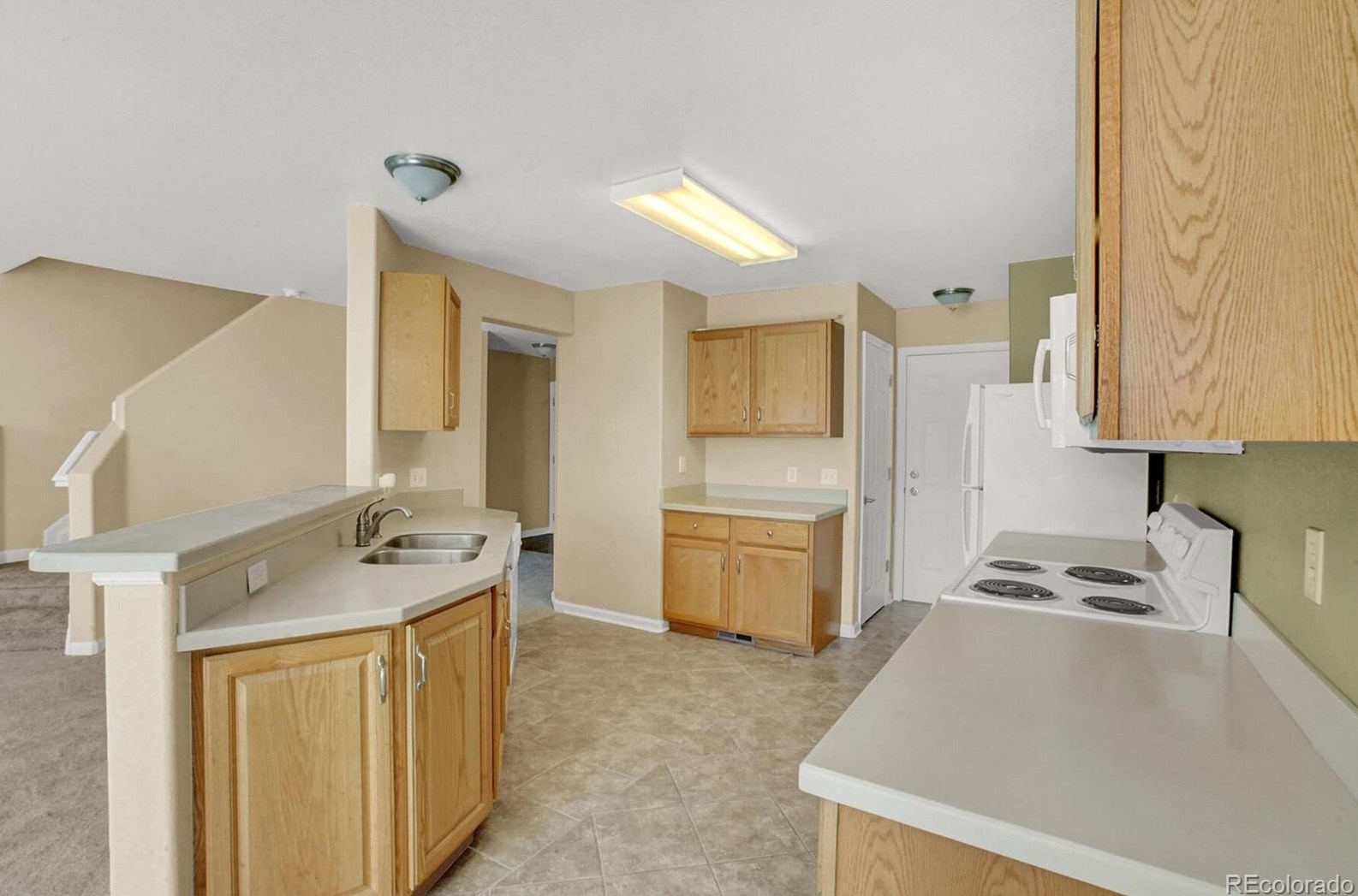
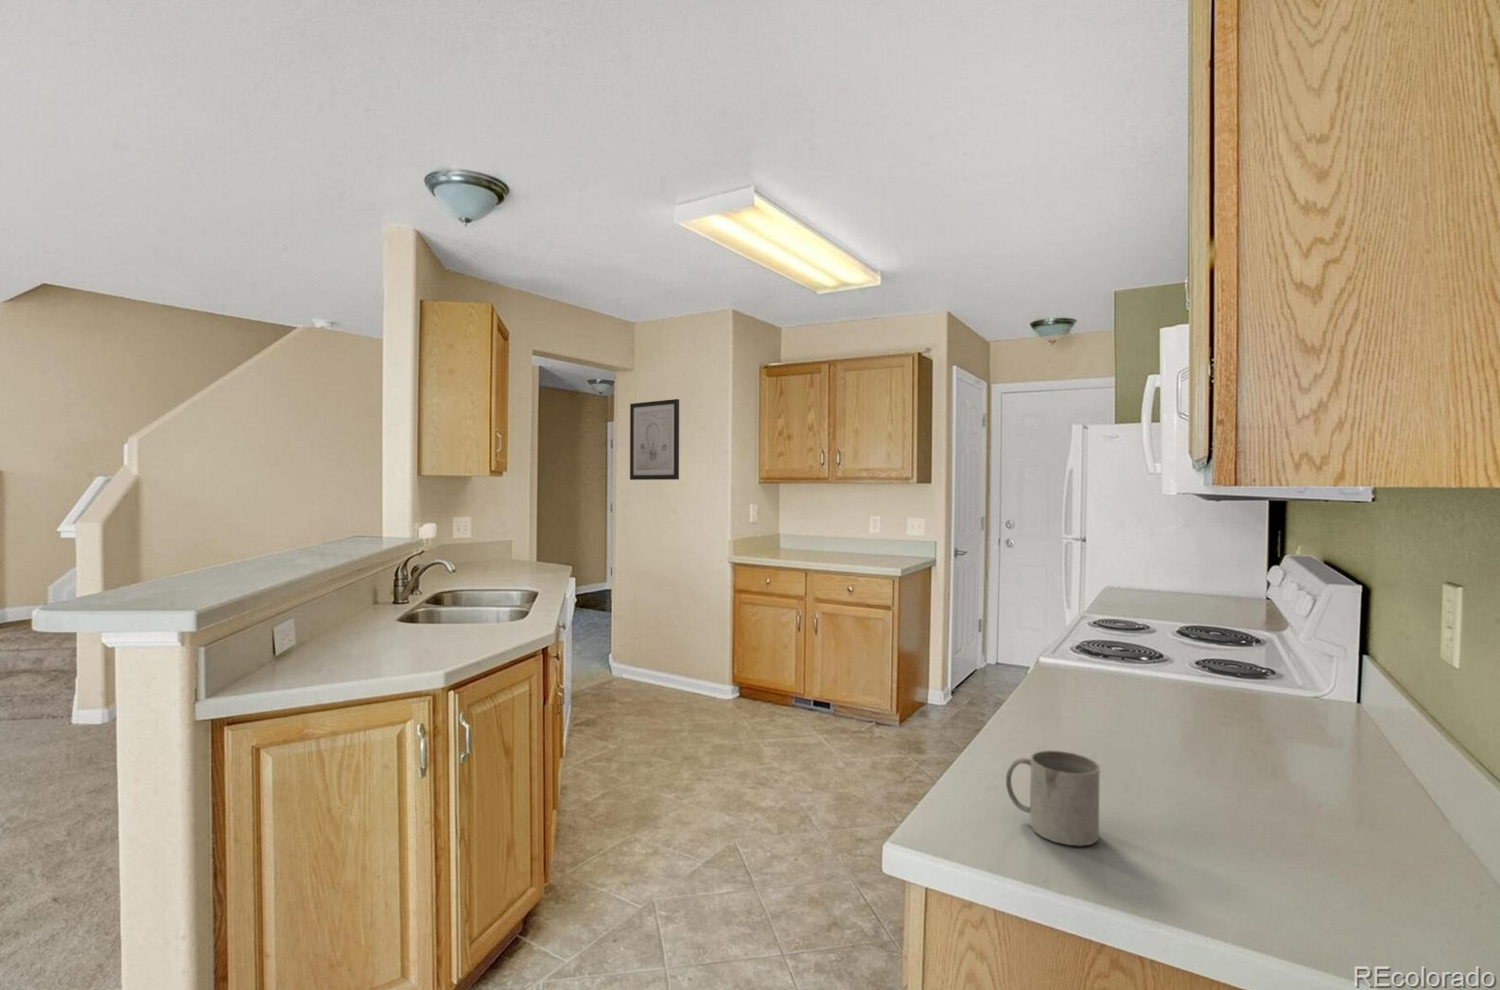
+ mug (1049, 792)
+ wall art (654, 441)
